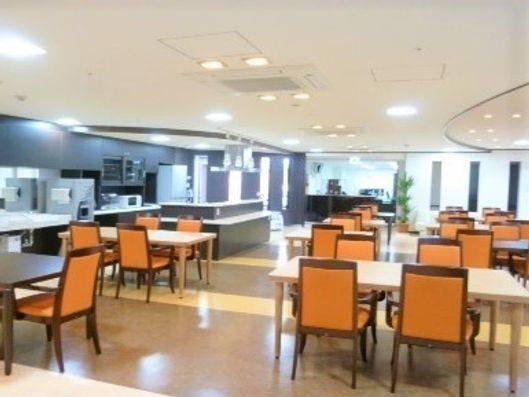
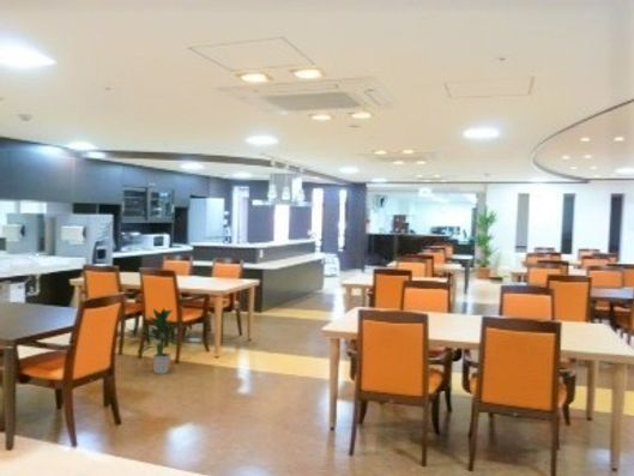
+ indoor plant (161, 338)
